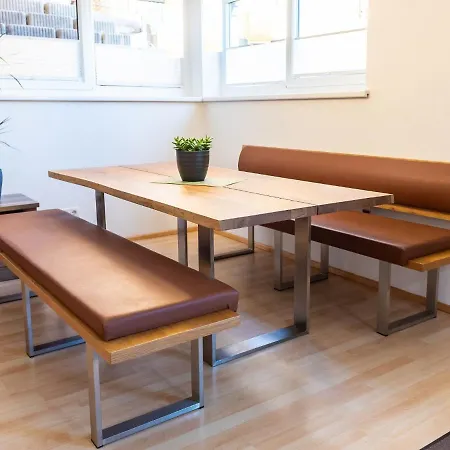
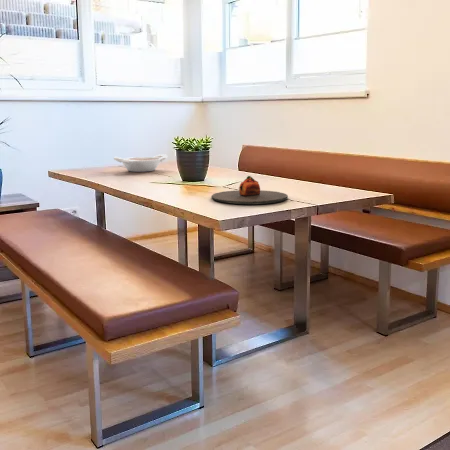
+ bowl (141, 162)
+ plate (249, 187)
